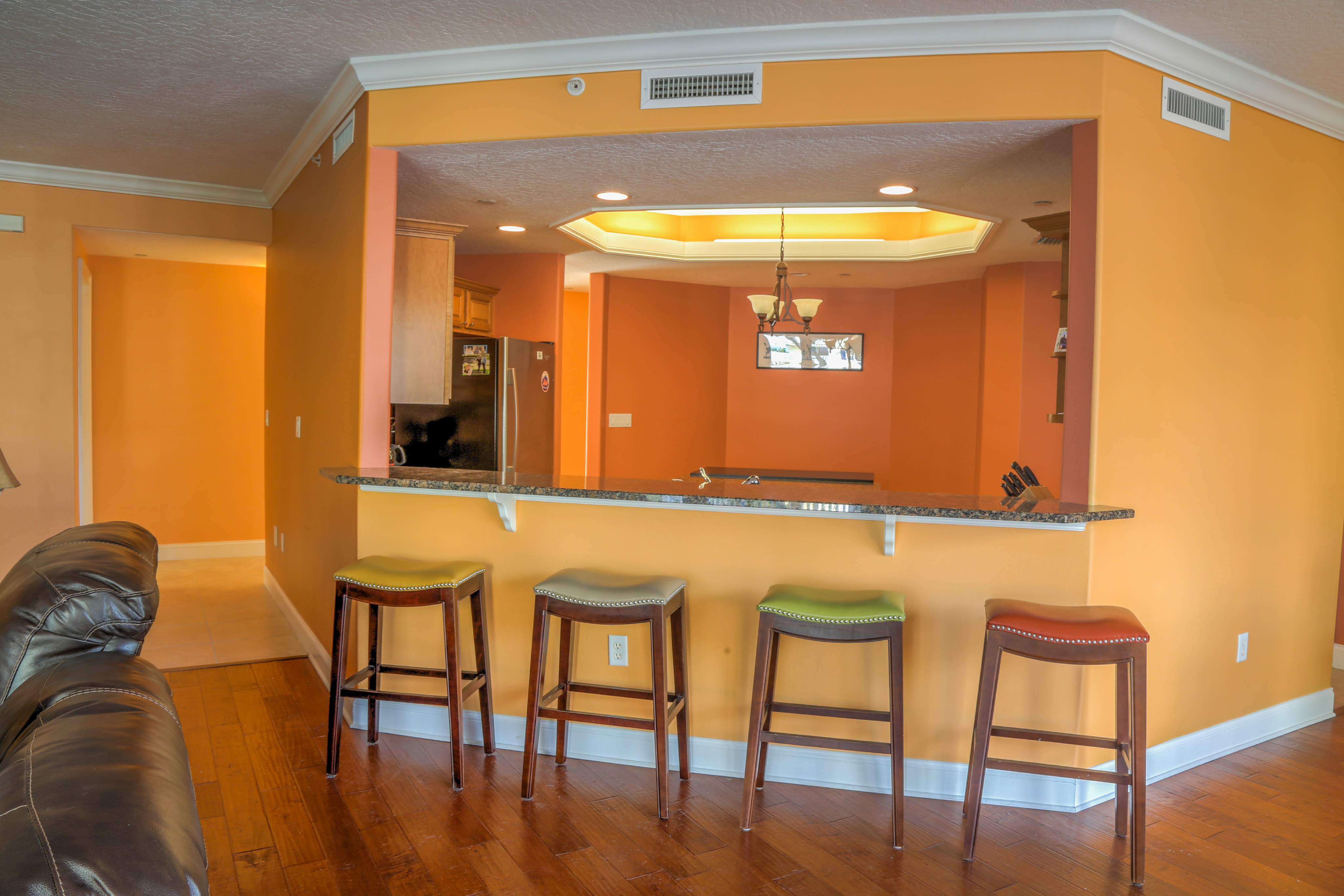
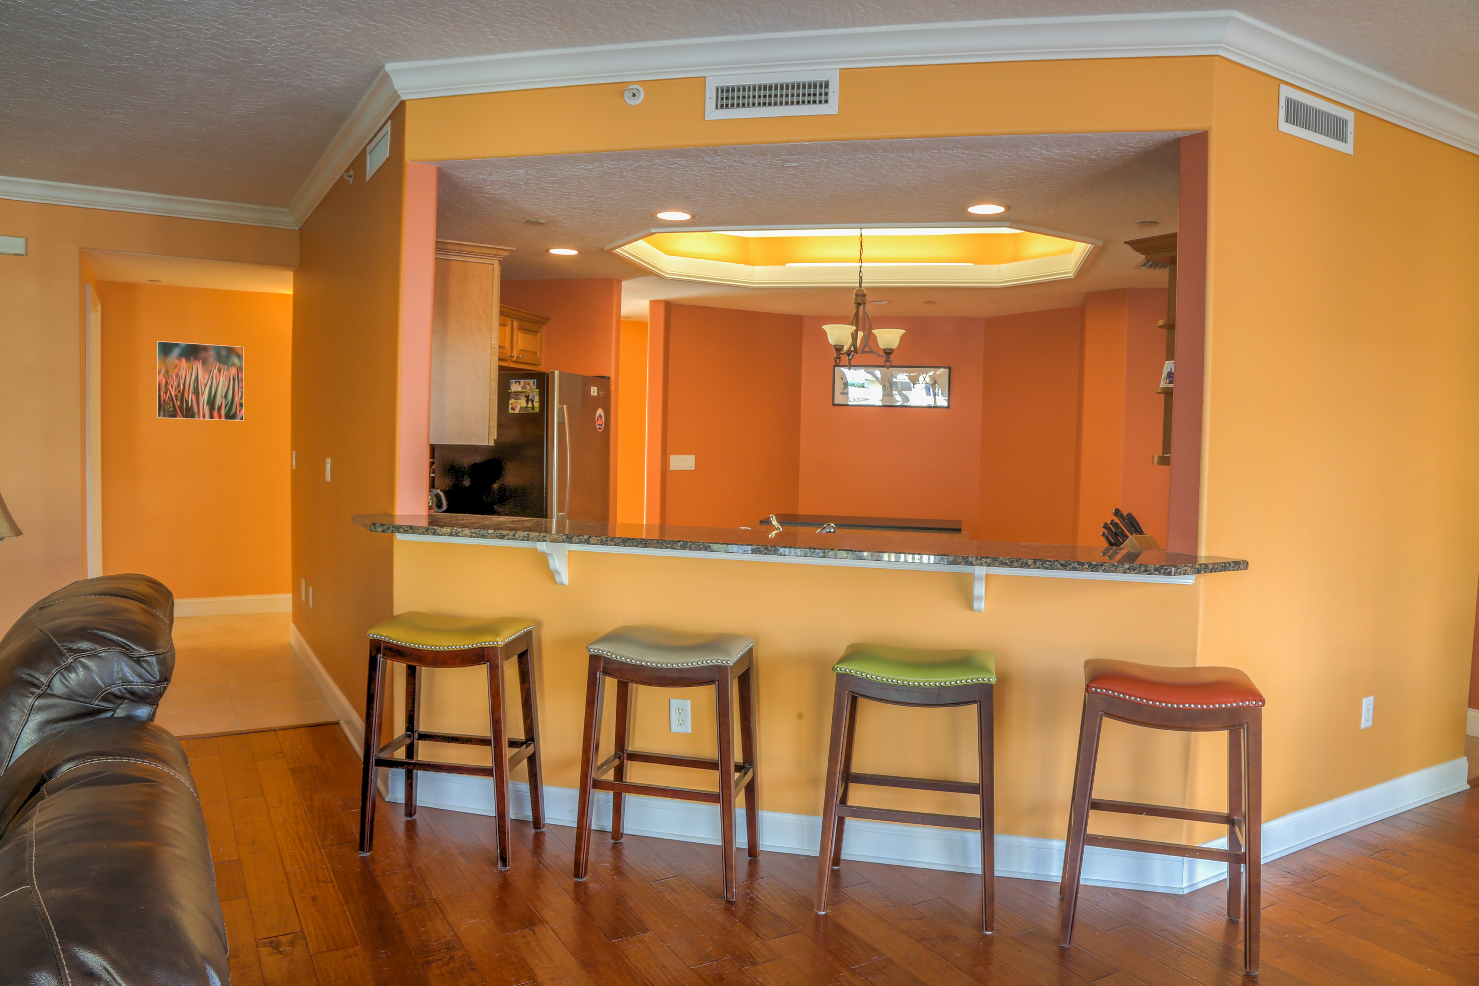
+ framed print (201, 382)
